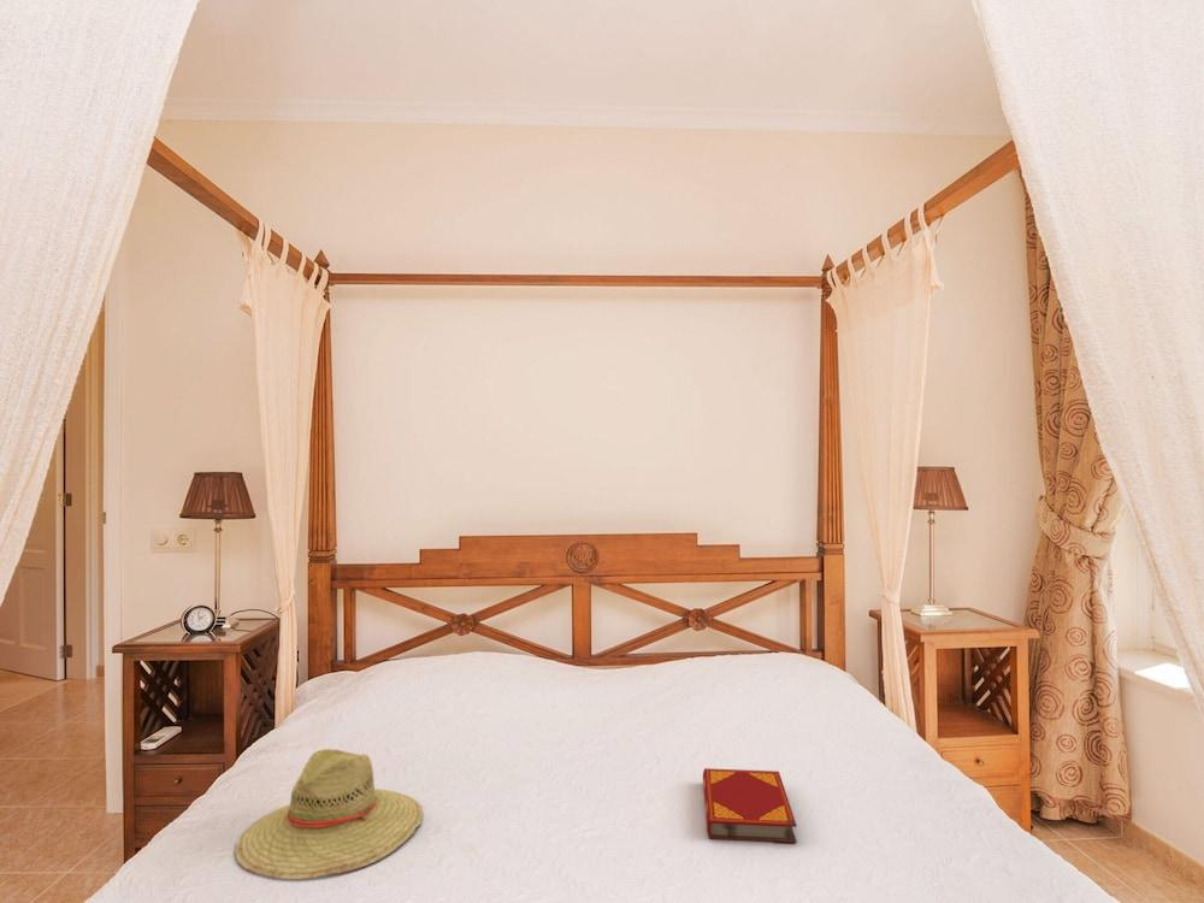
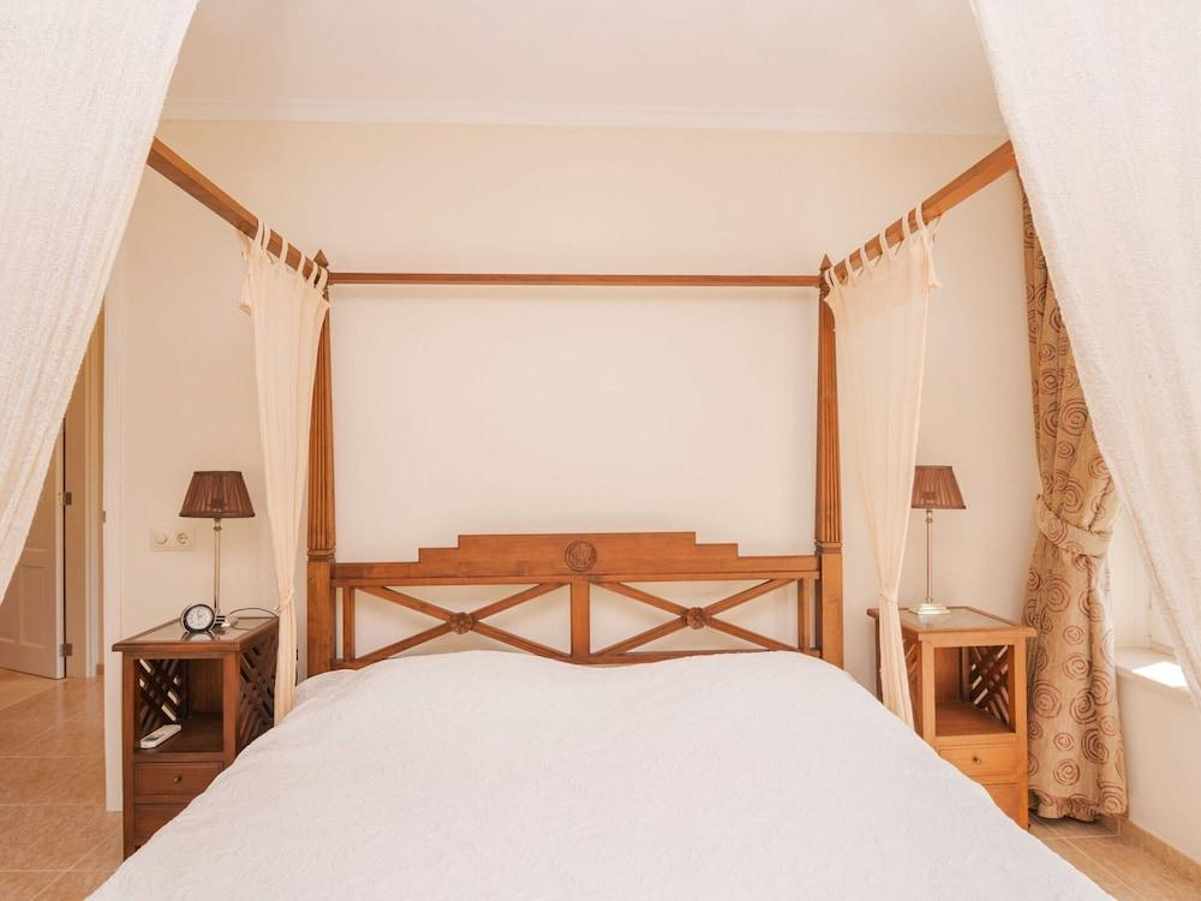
- hardback book (745, 802)
- straw hat (332, 791)
